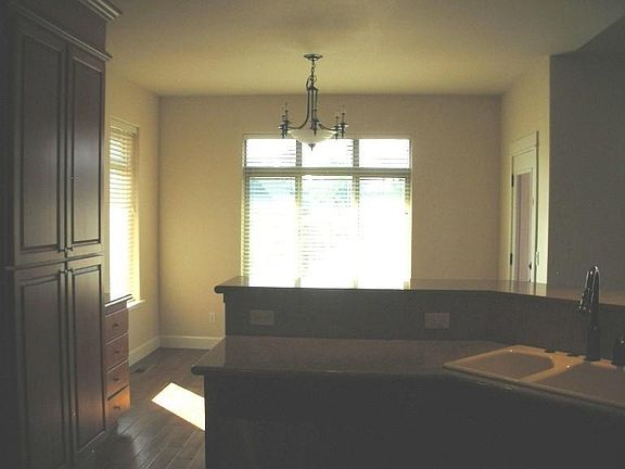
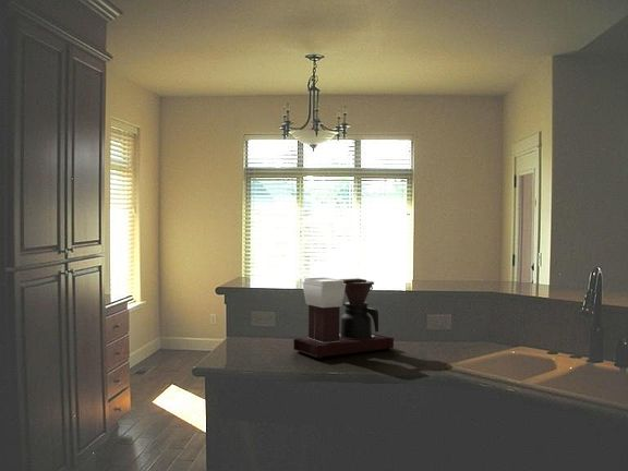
+ coffee maker (343, 314)
